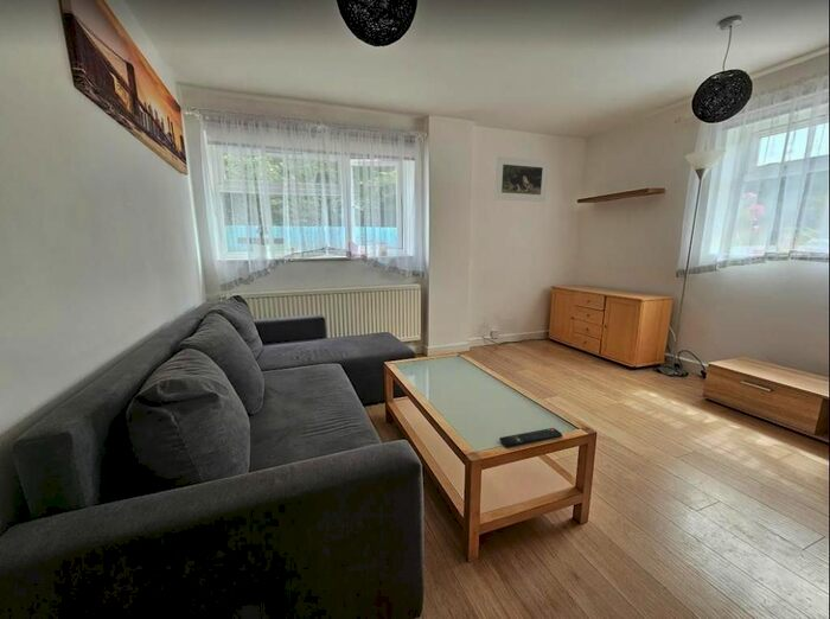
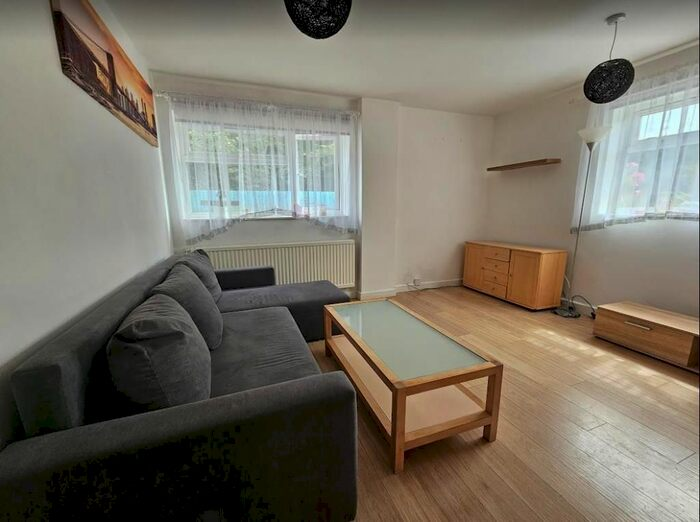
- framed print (522, 179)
- remote control (531, 438)
